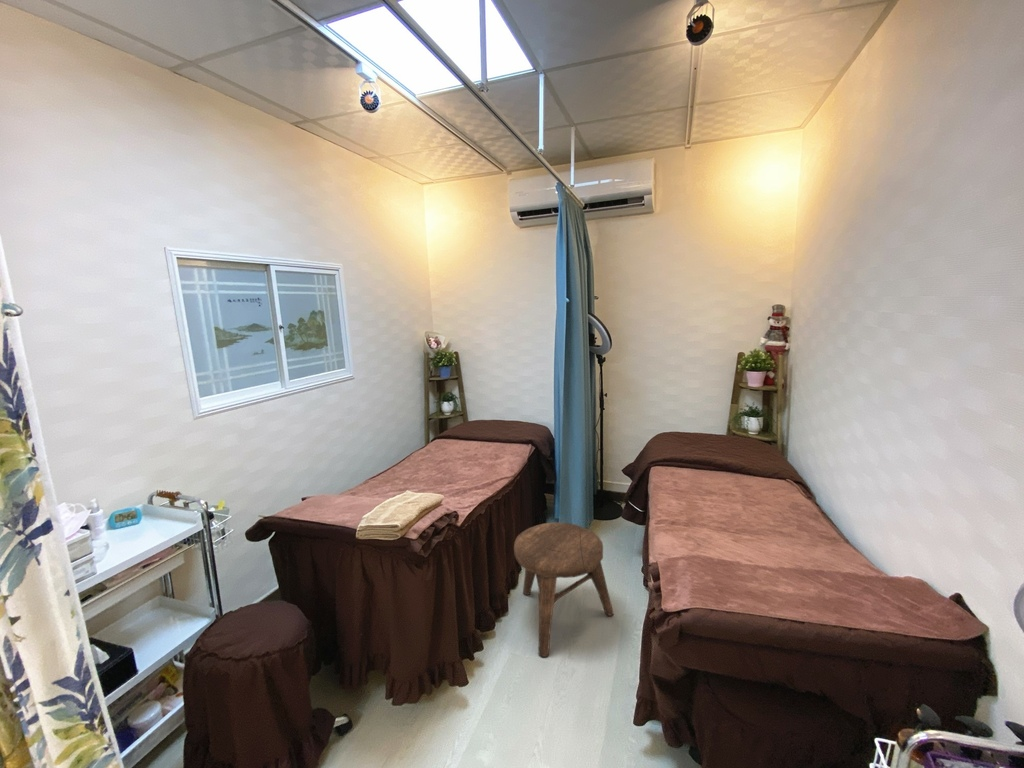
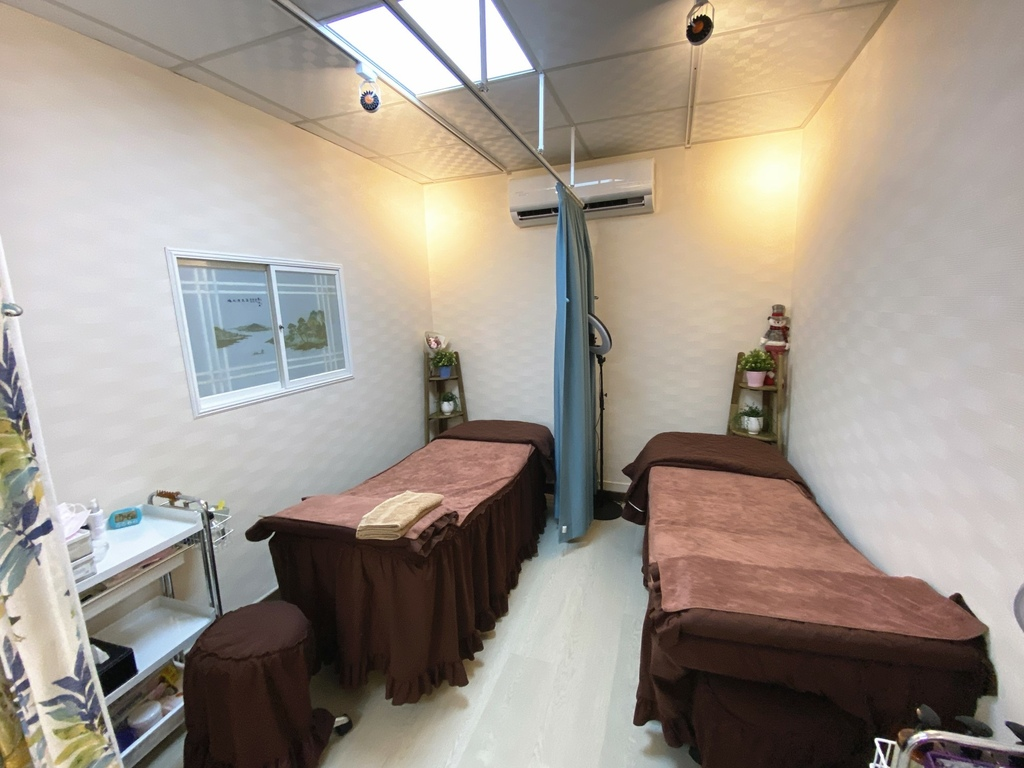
- stool (555, 583)
